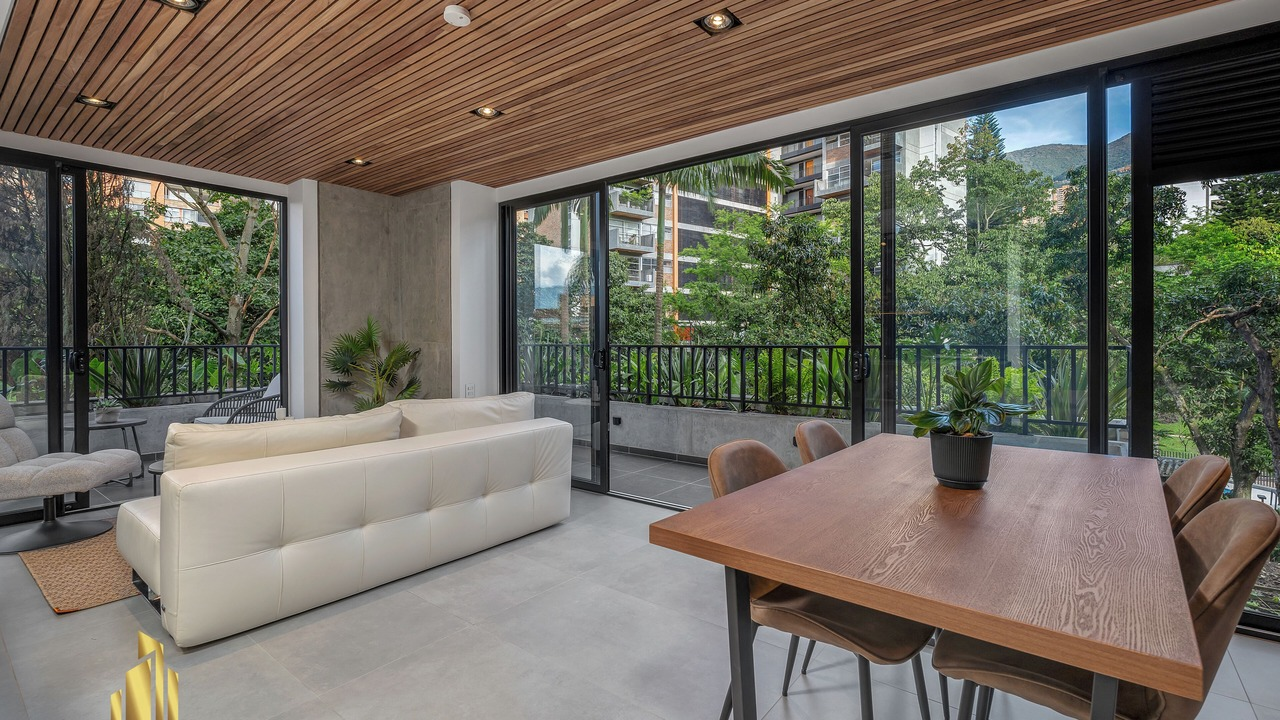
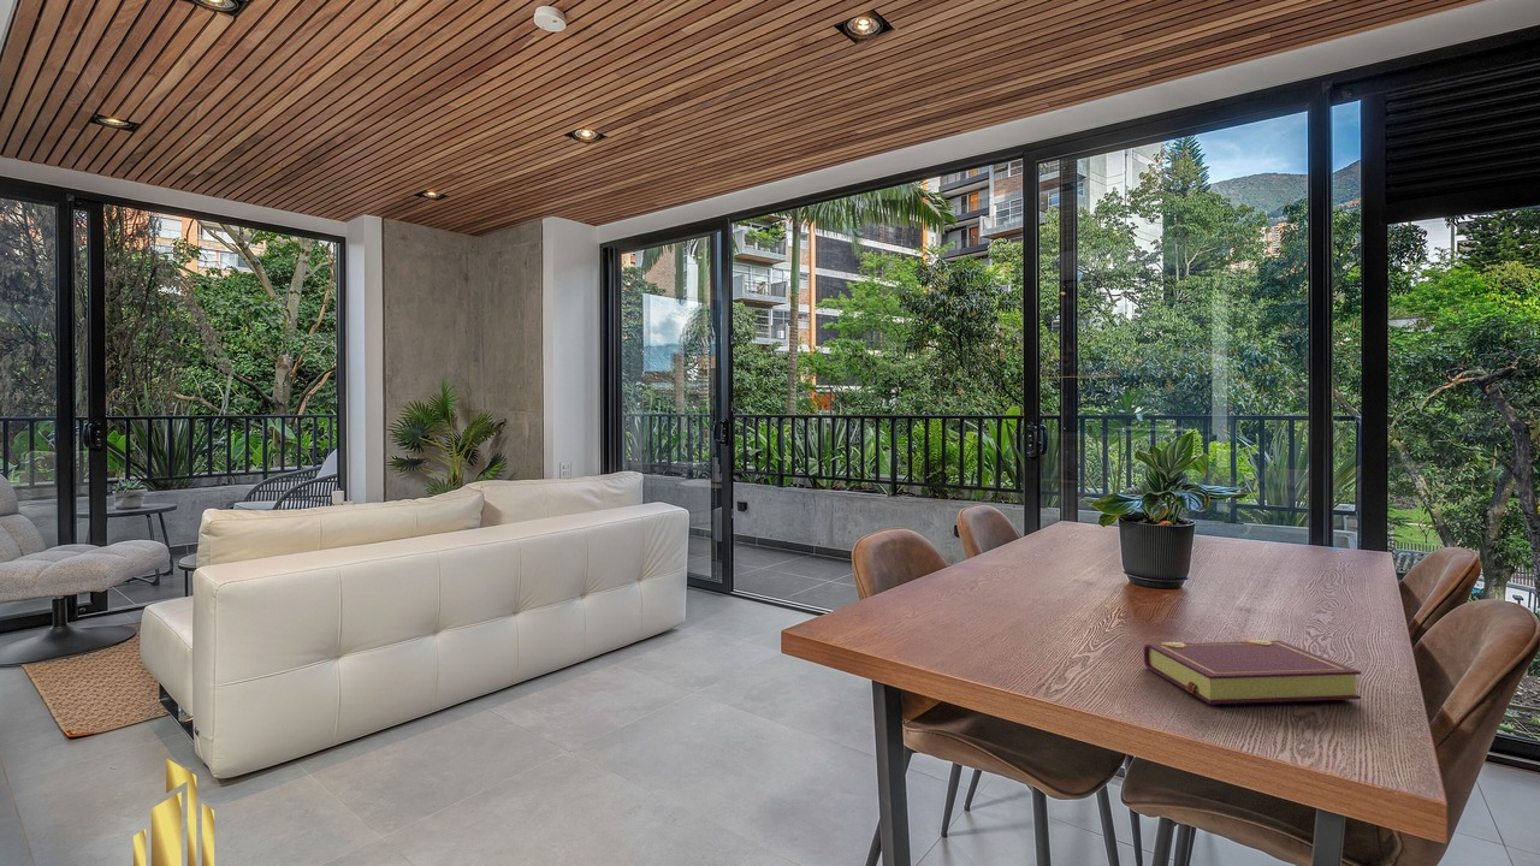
+ book (1242, 668)
